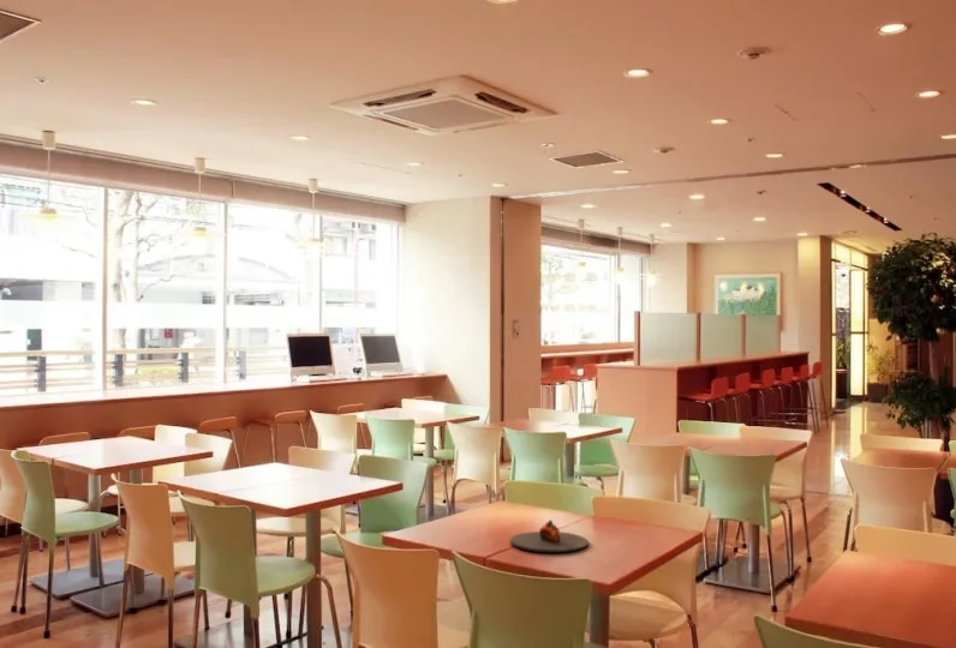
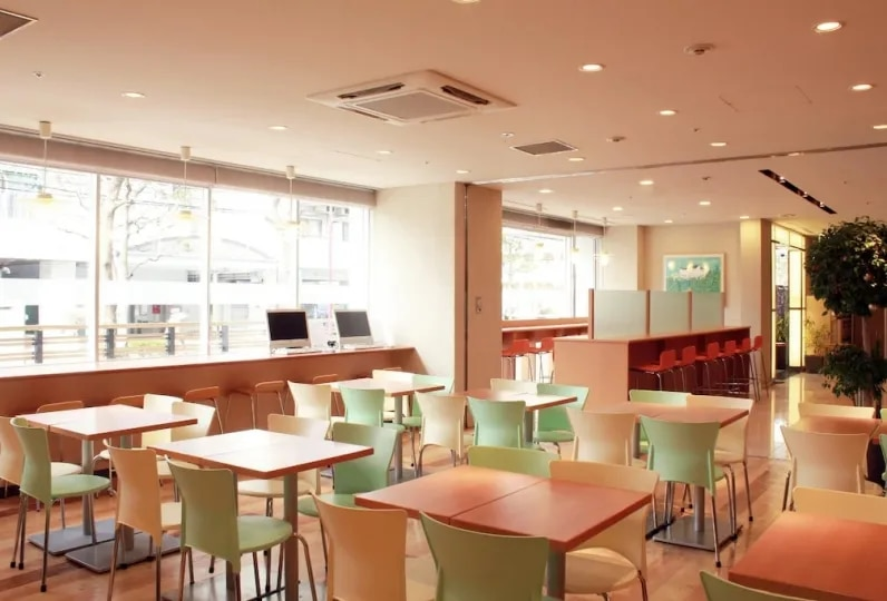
- plate (549, 530)
